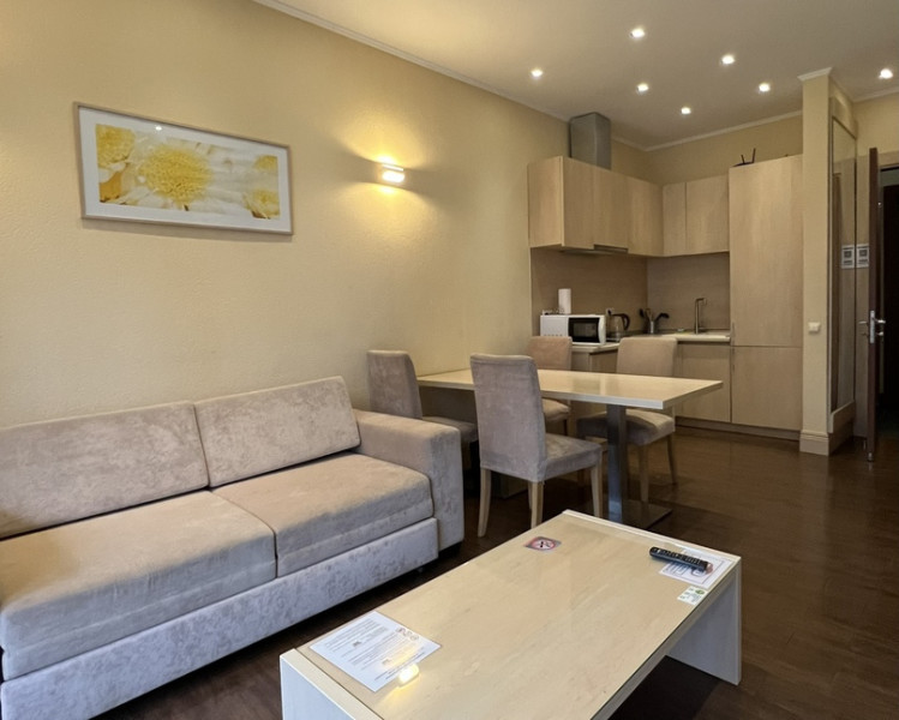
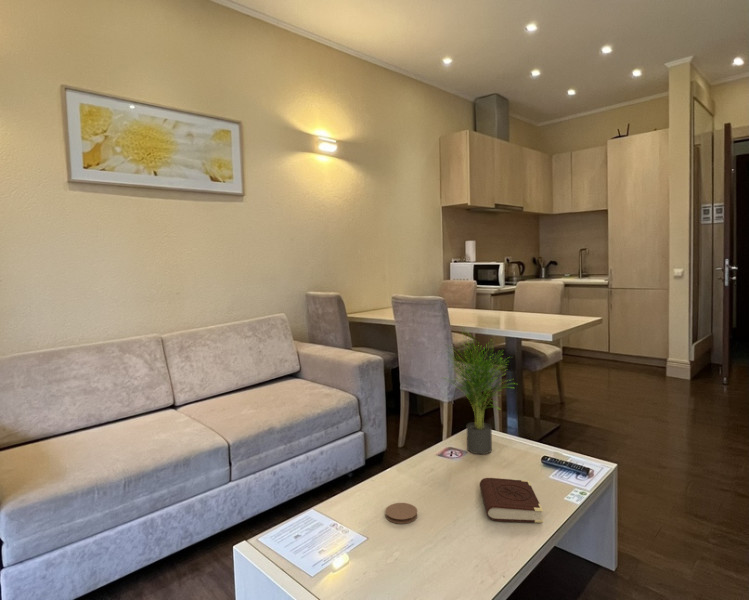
+ potted plant (483, 390)
+ book (509, 498)
+ coaster (401, 512)
